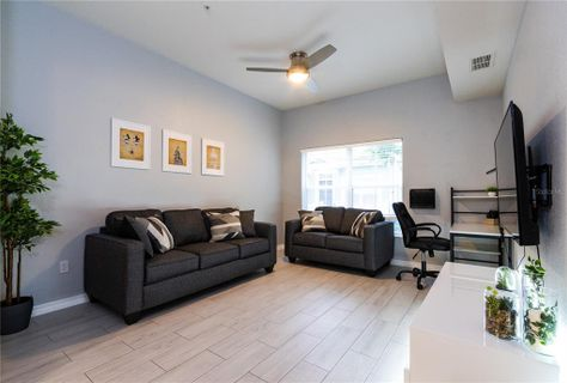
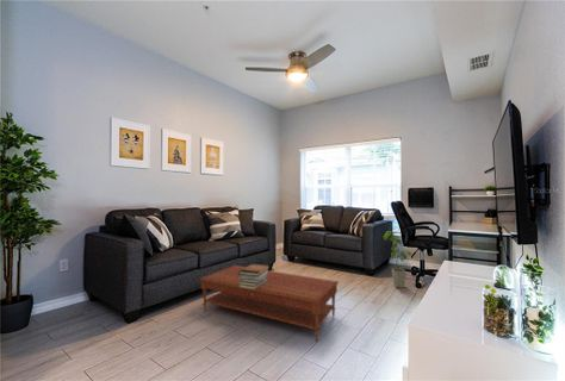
+ coffee table (267, 296)
+ house plant (397, 258)
+ book stack (254, 275)
